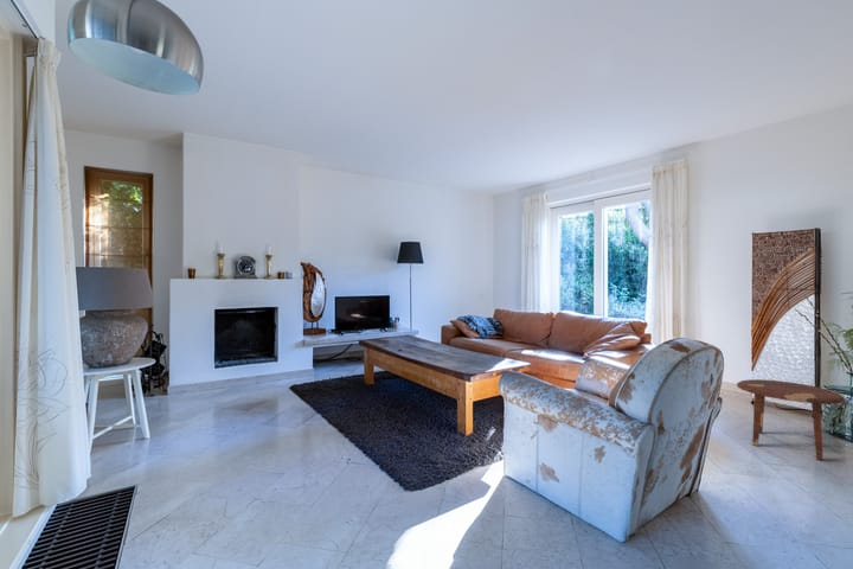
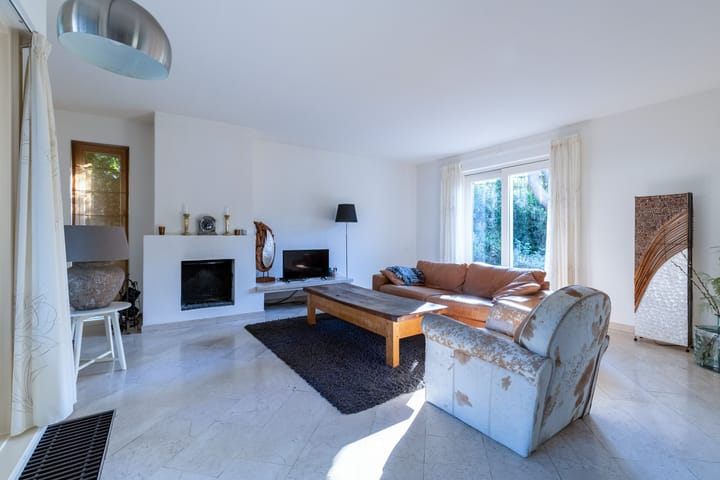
- side table (787, 399)
